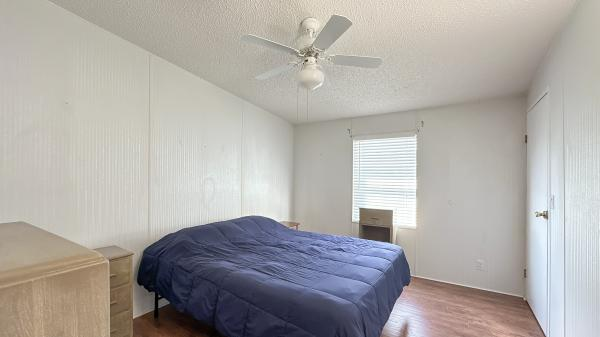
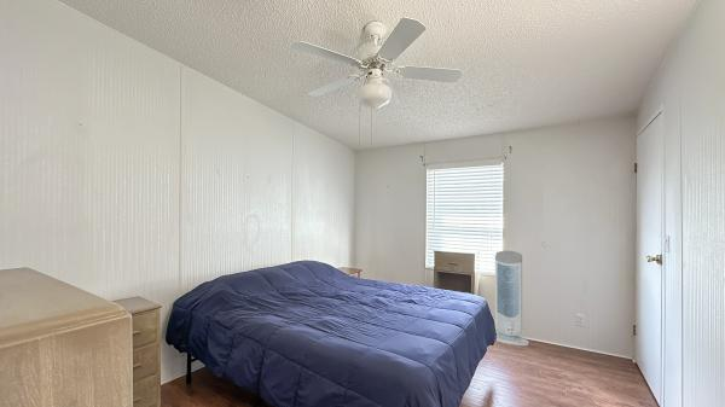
+ air purifier (507, 295)
